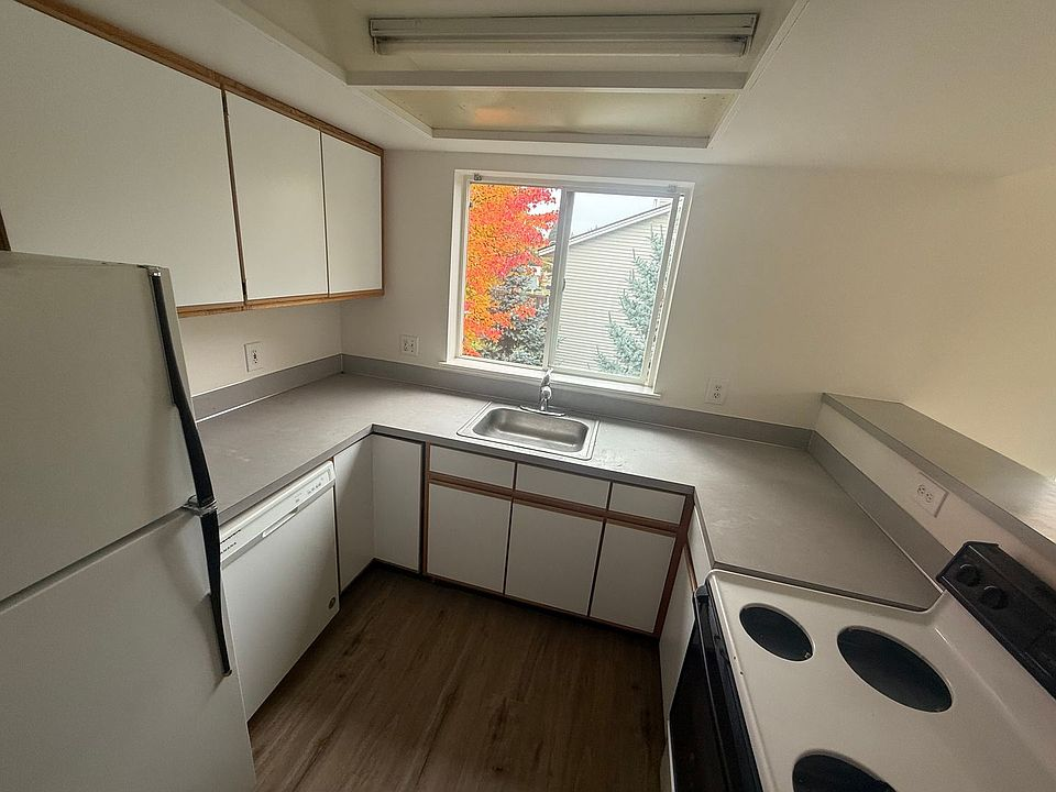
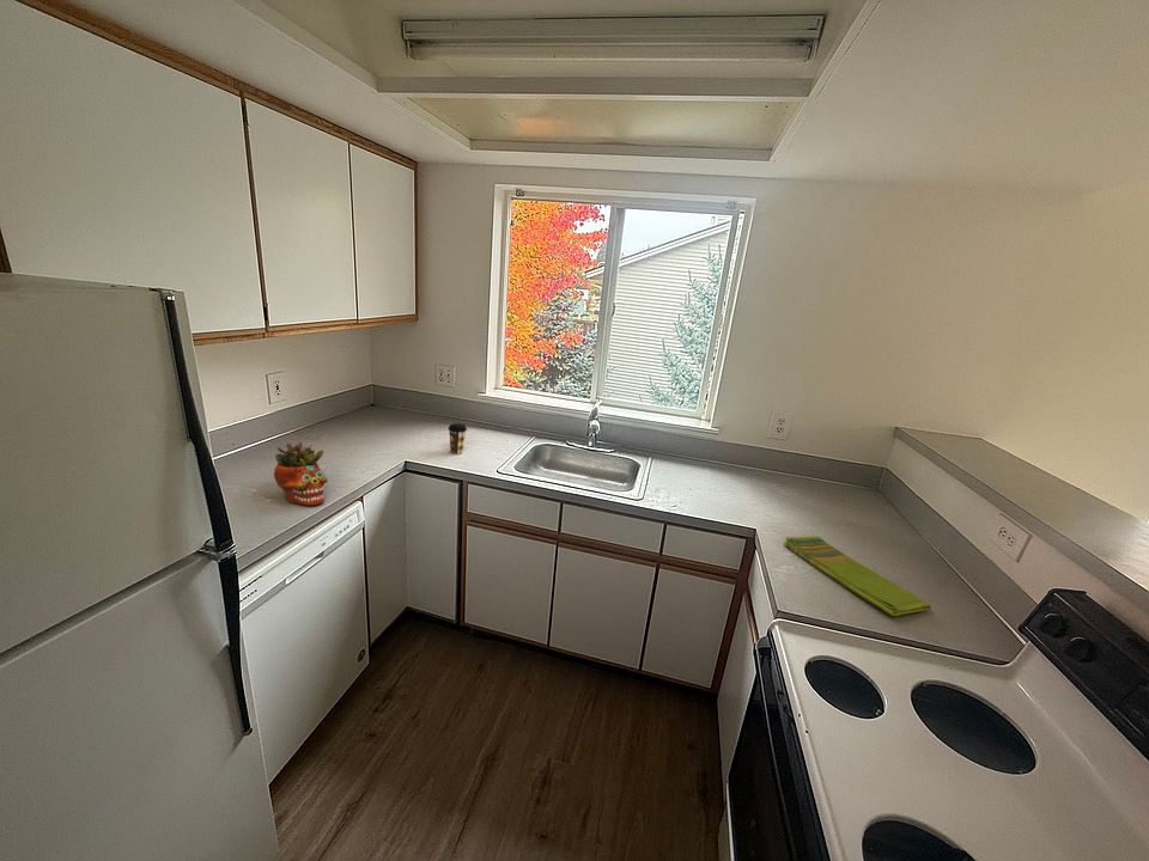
+ succulent planter (303, 470)
+ coffee cup (456, 439)
+ dish towel (850, 569)
